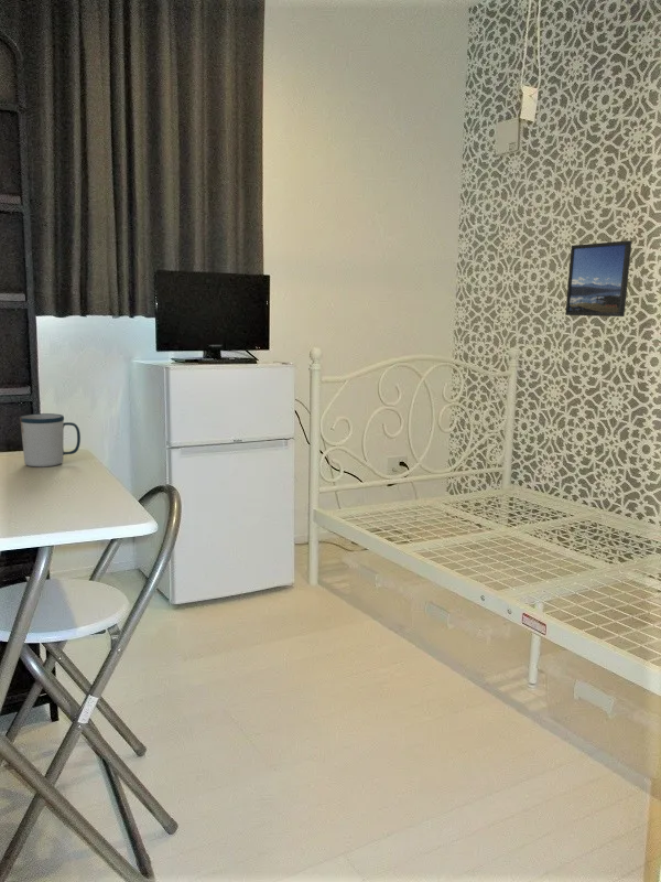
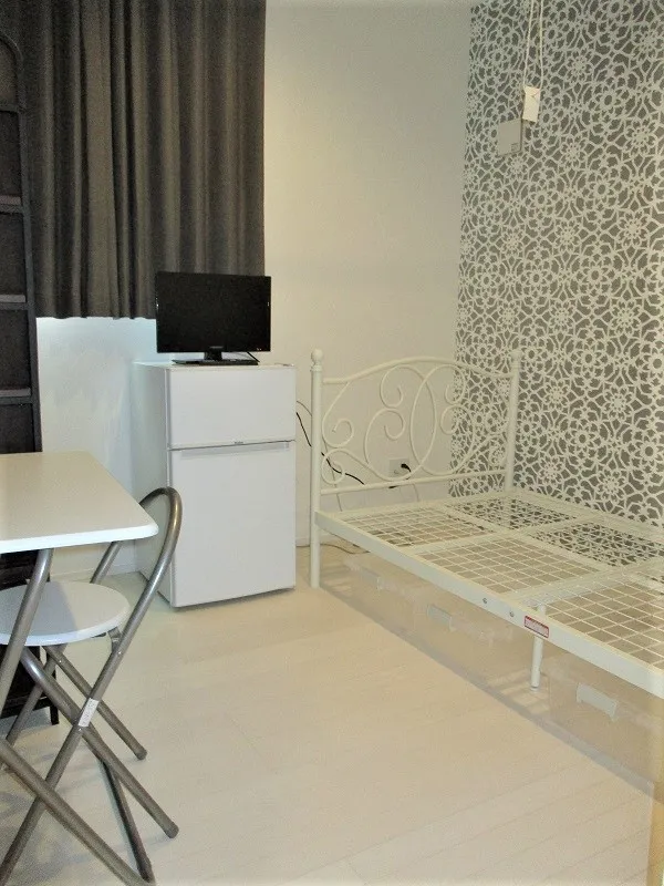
- mug (47, 439)
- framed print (596, 279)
